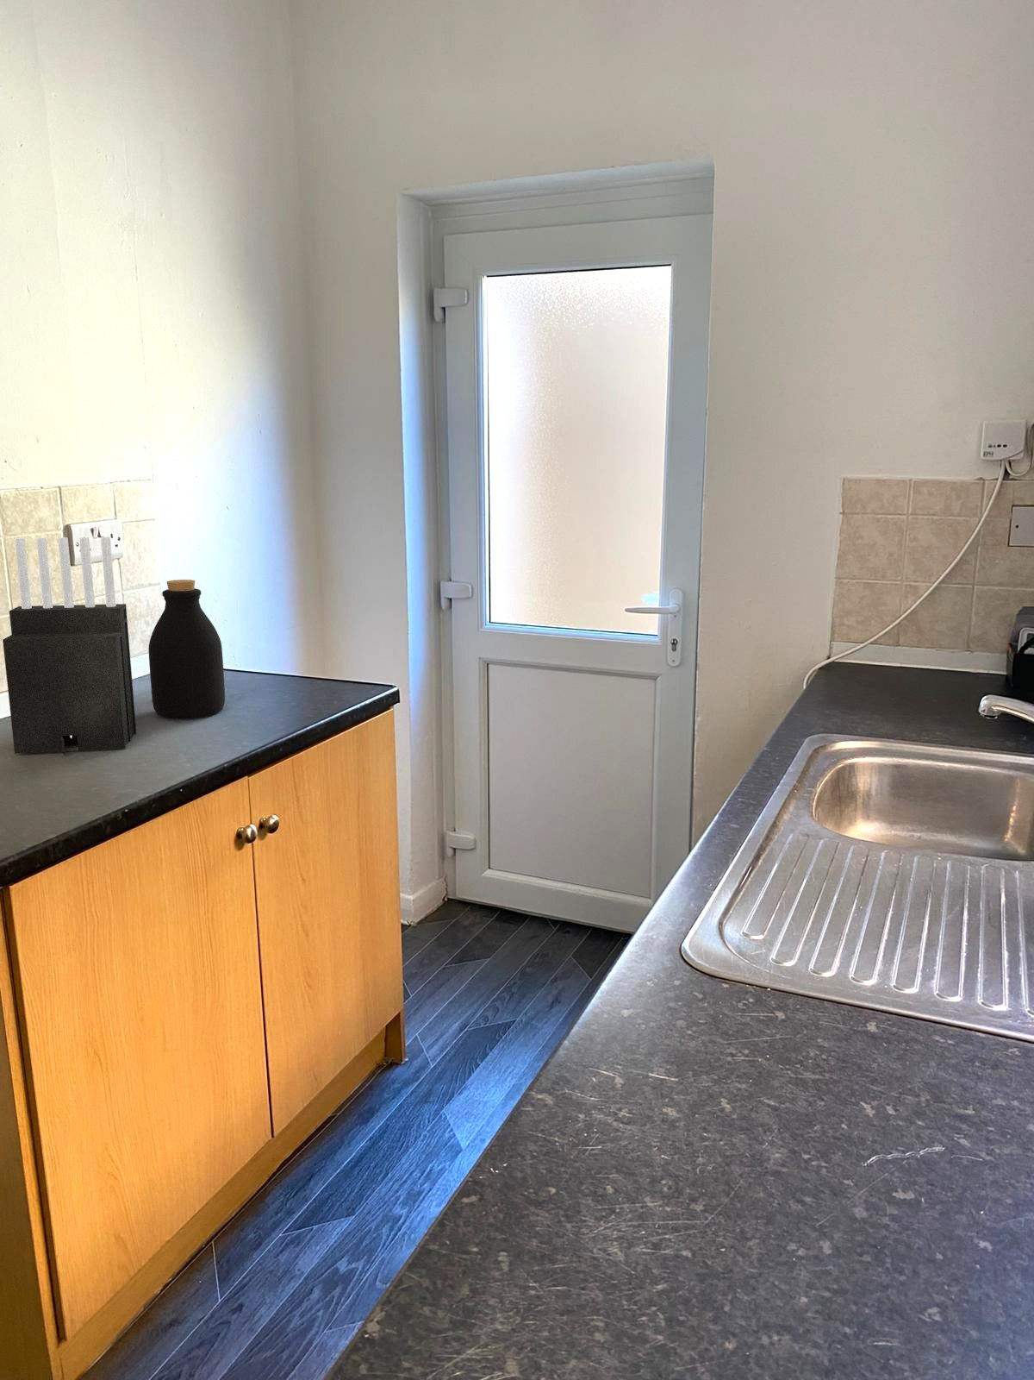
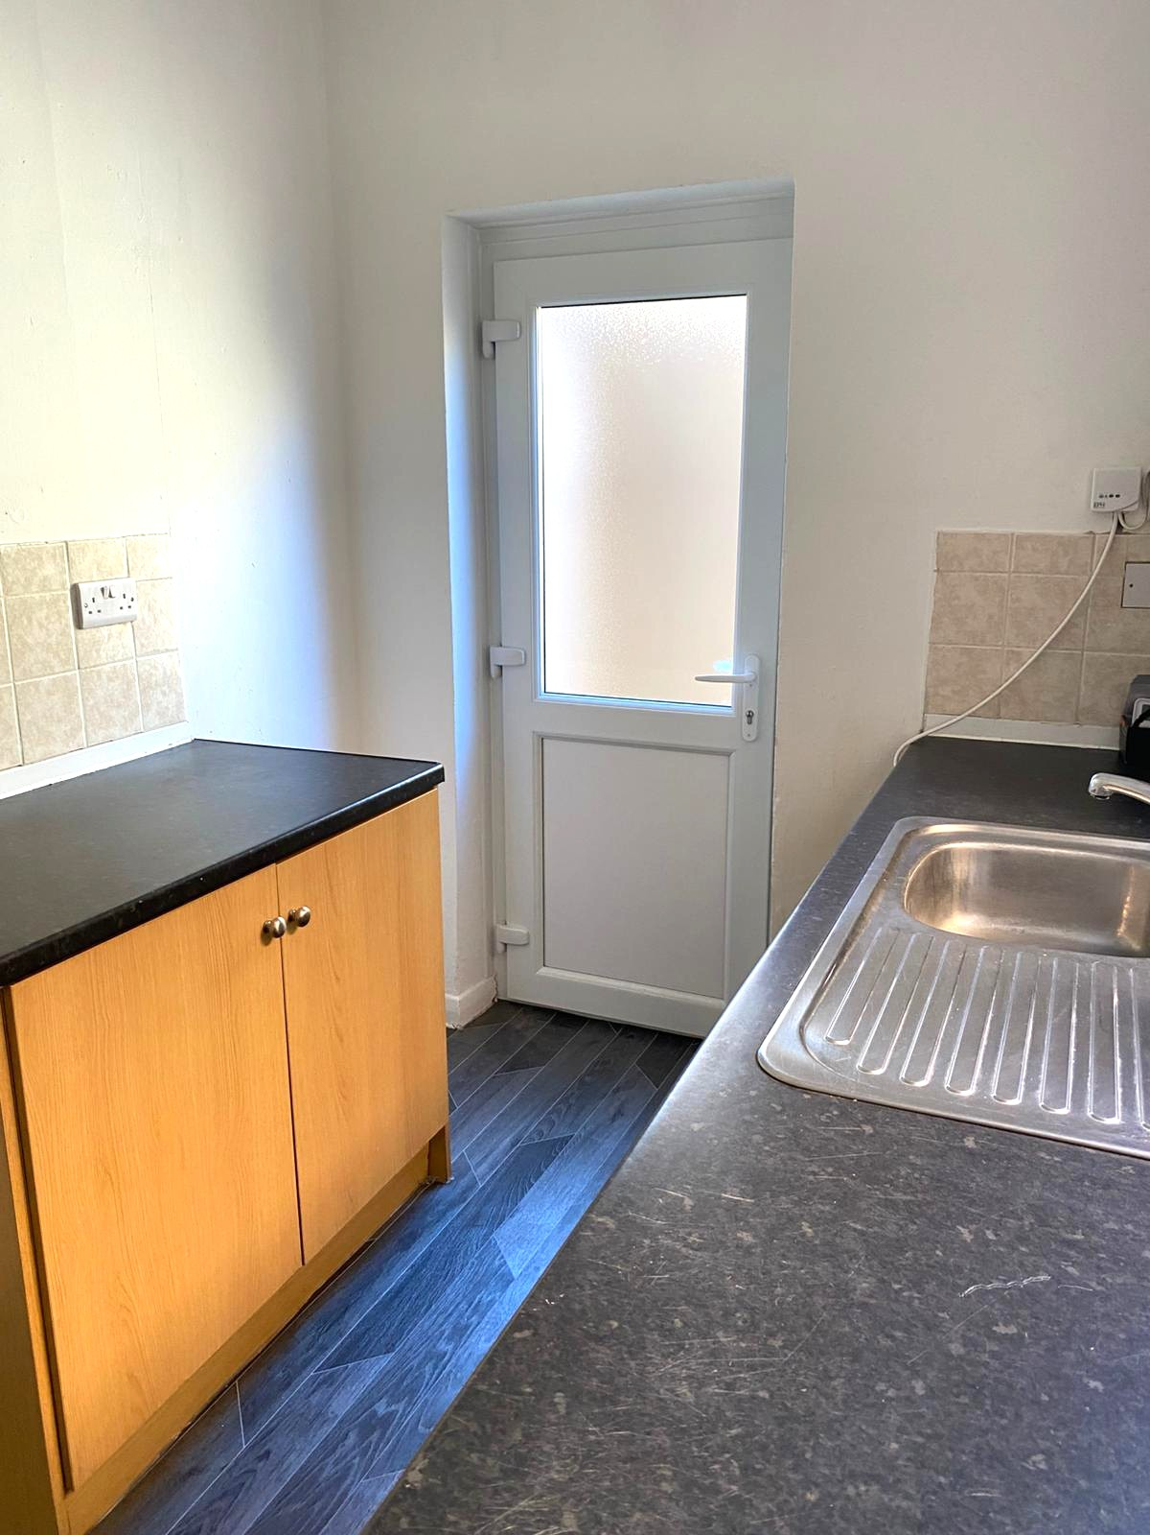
- bottle (186, 647)
- knife block (66, 644)
